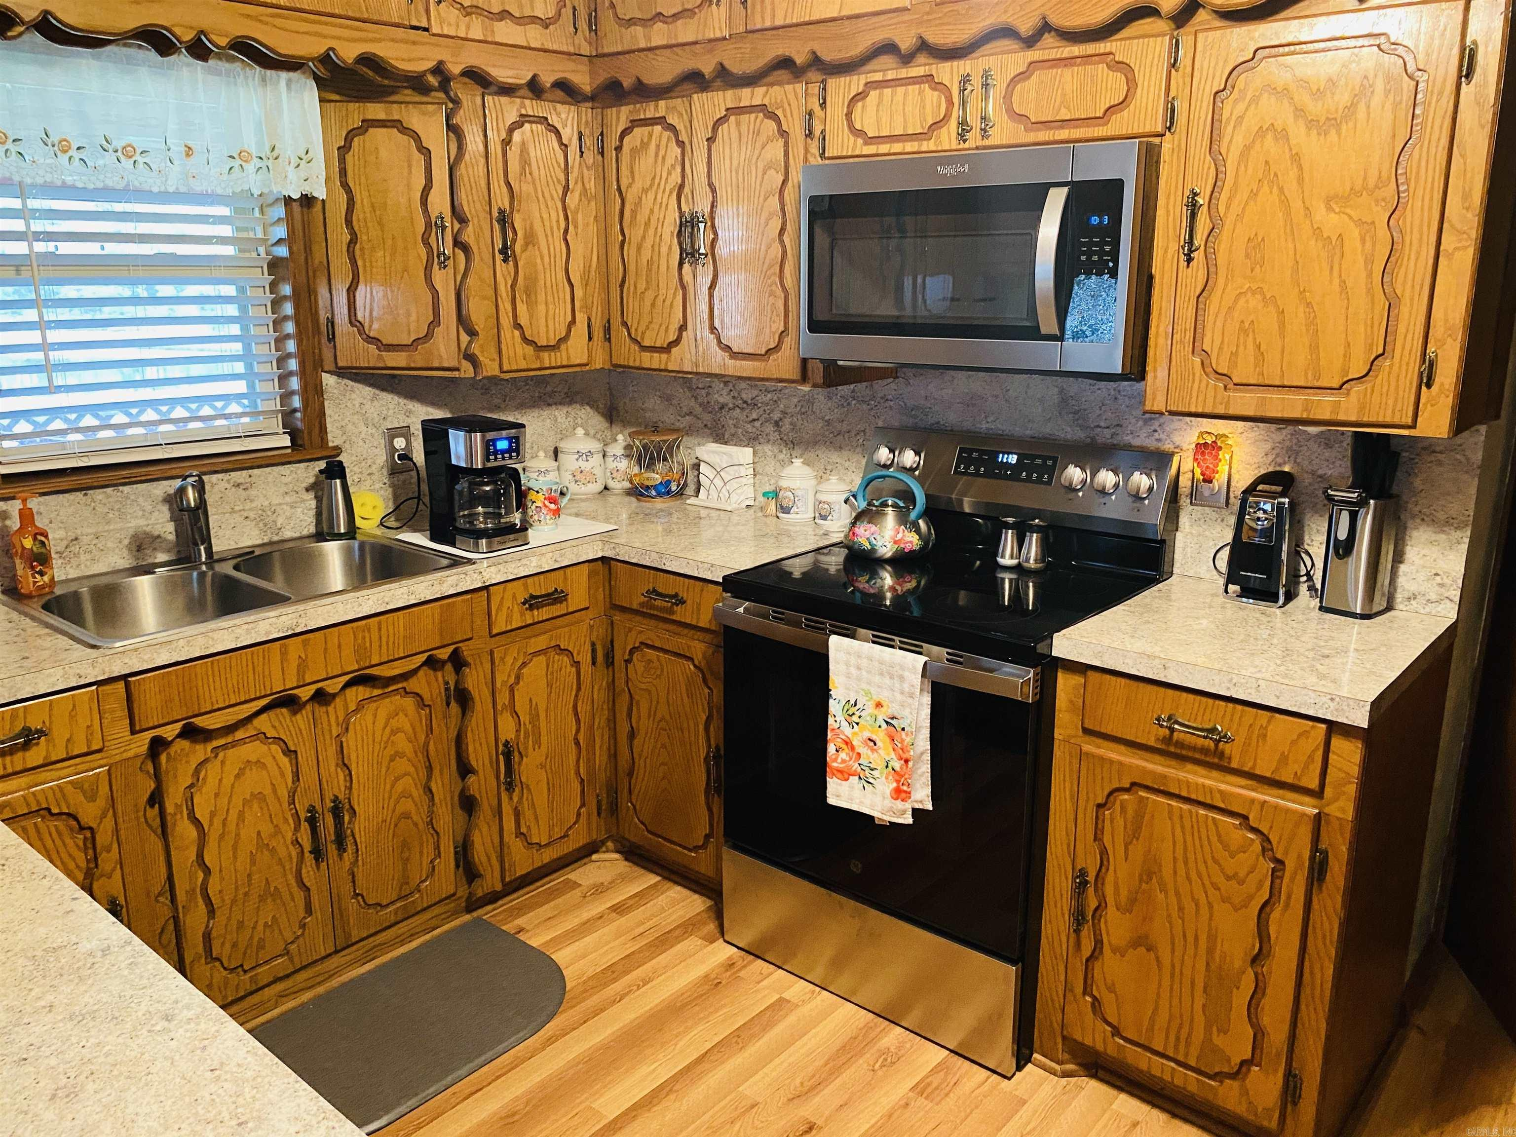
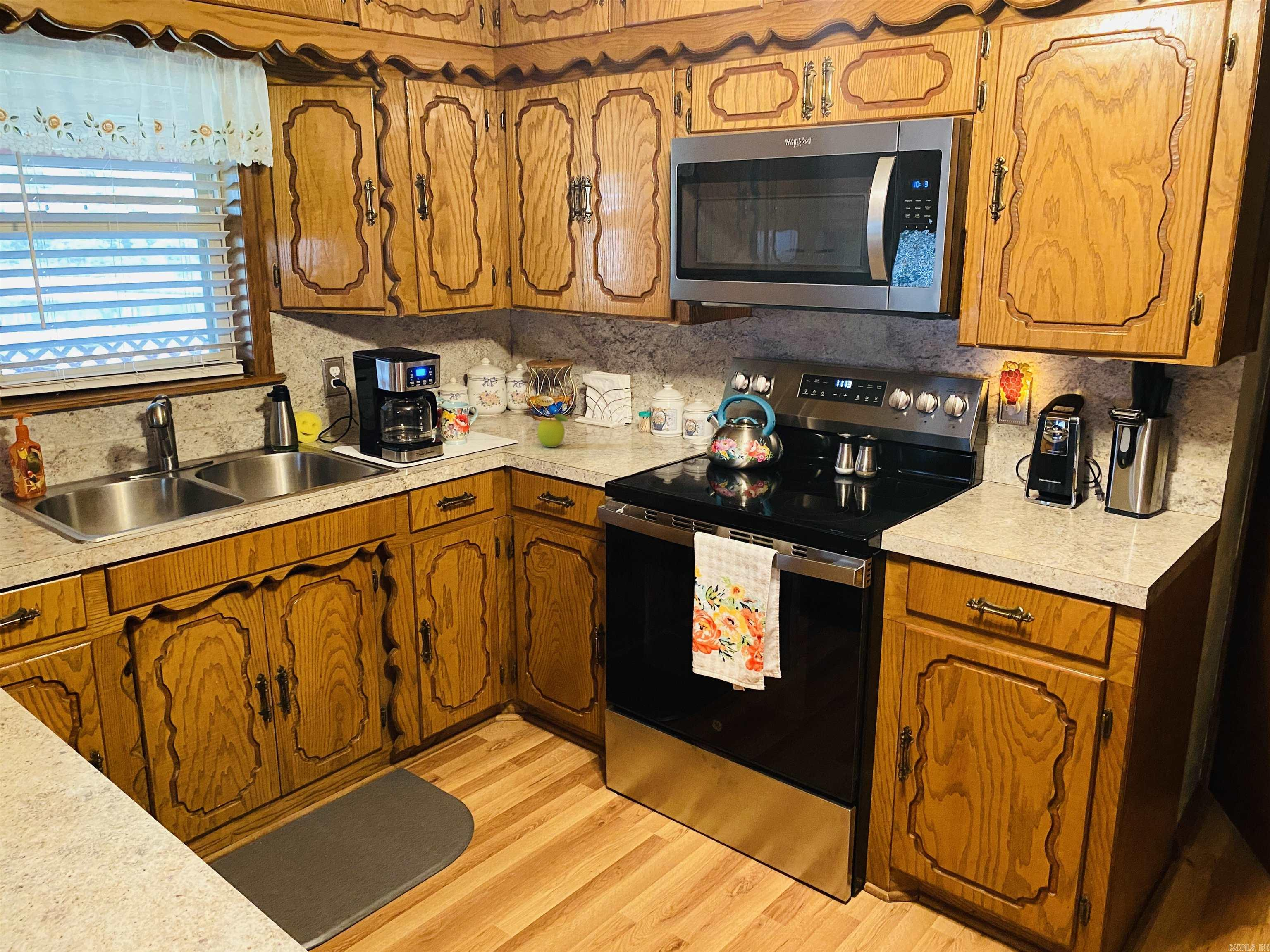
+ fruit (553, 430)
